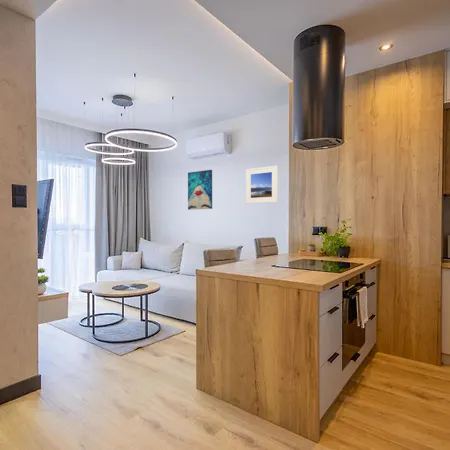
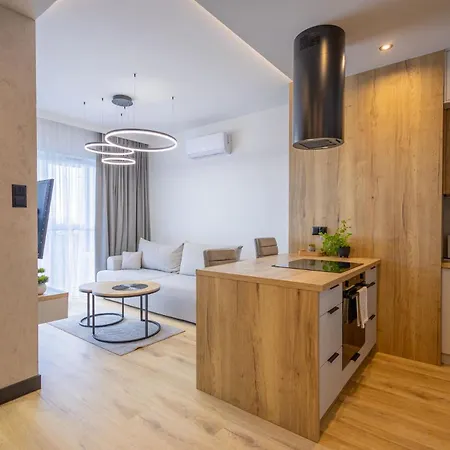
- wall art (199, 190)
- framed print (261, 185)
